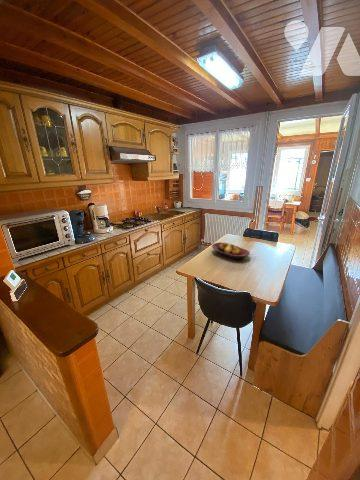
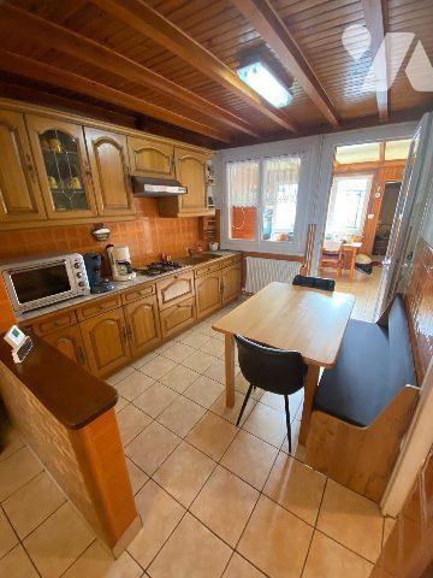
- fruit bowl (229, 249)
